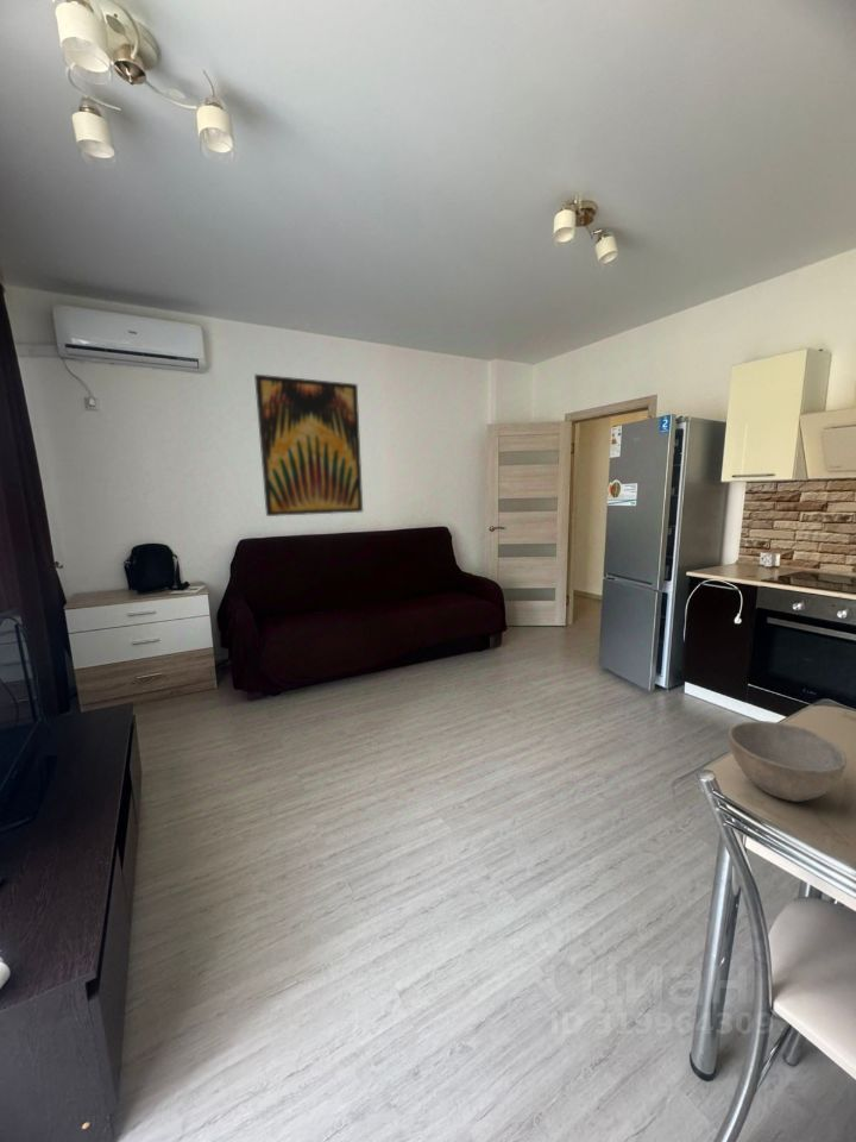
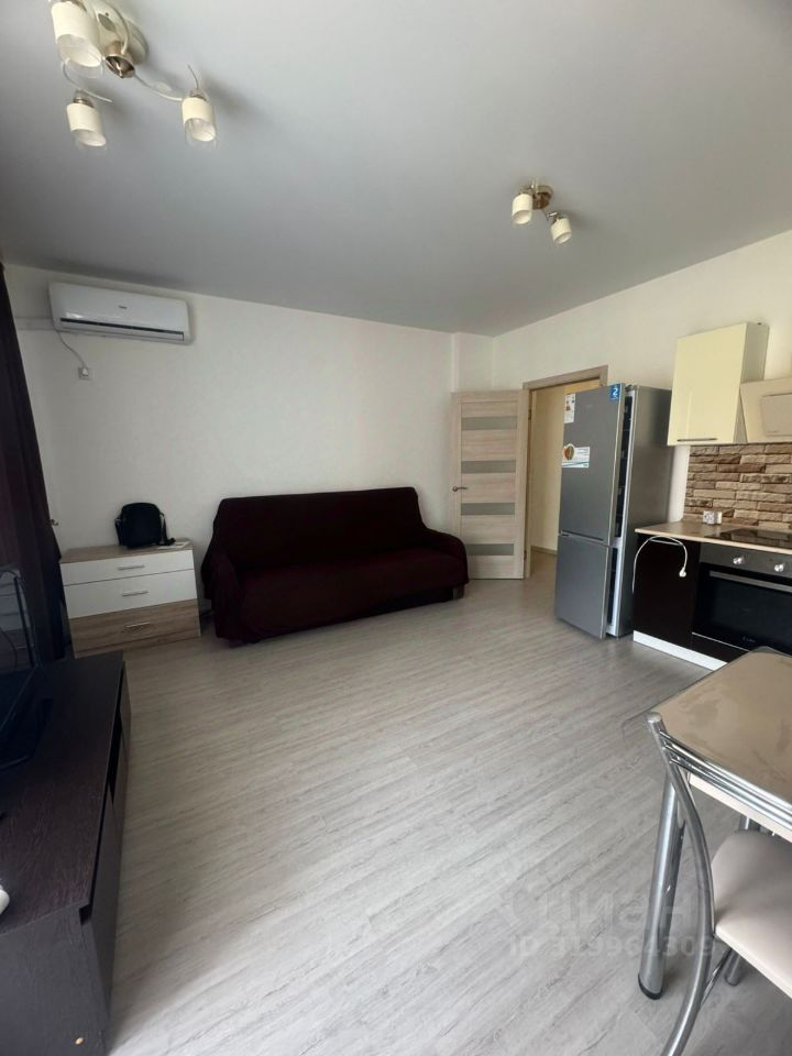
- bowl (781, 765)
- wall art (313, 448)
